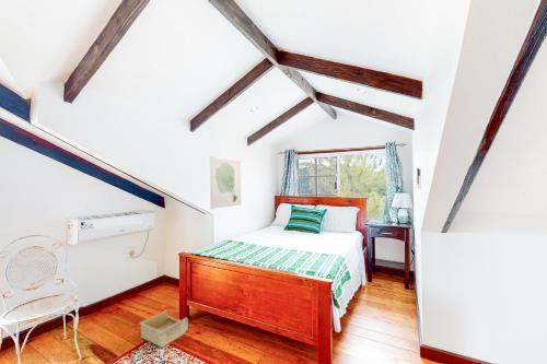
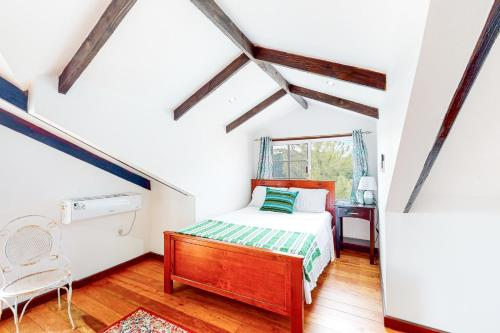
- storage bin (164, 327)
- wall art (226, 183)
